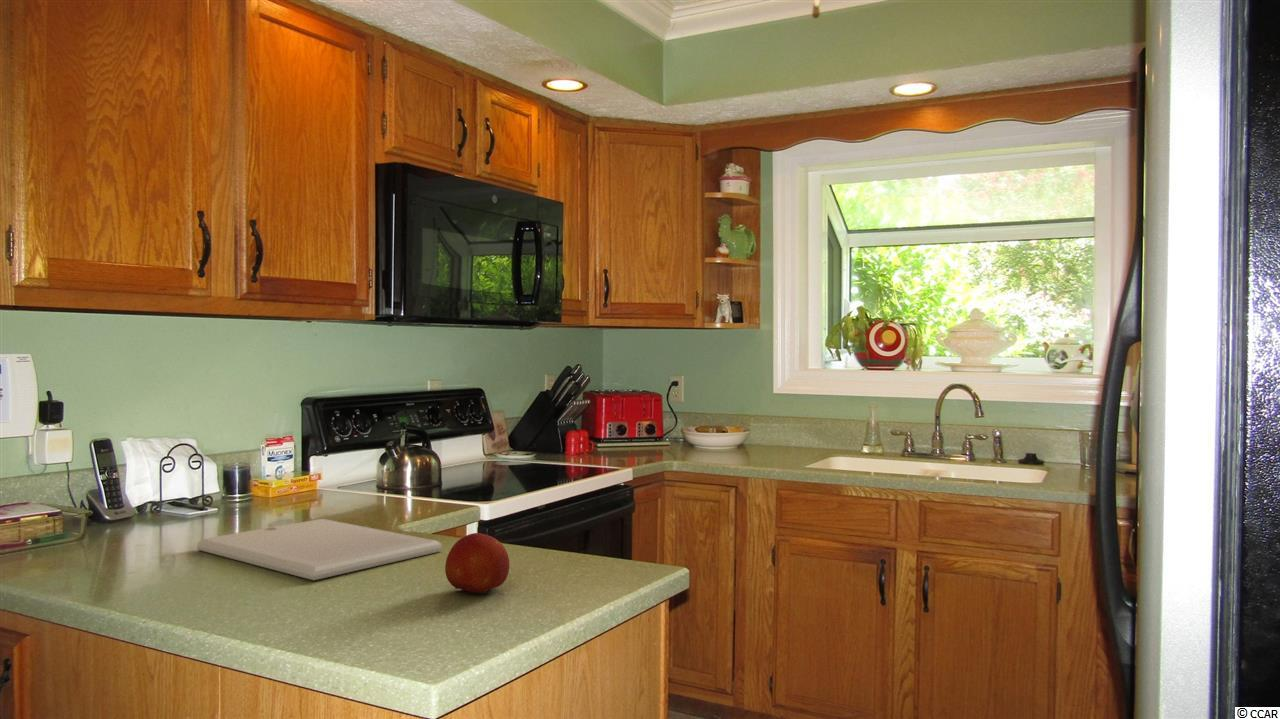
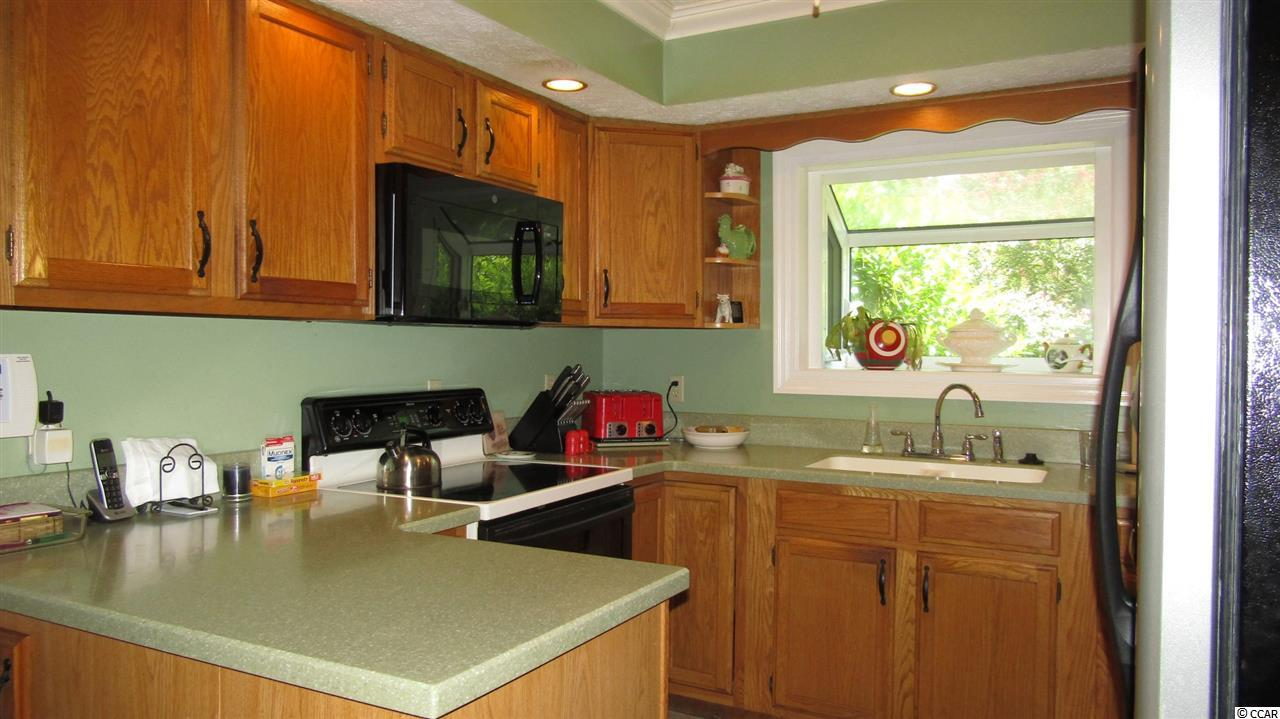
- fruit (477, 562)
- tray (319, 545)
